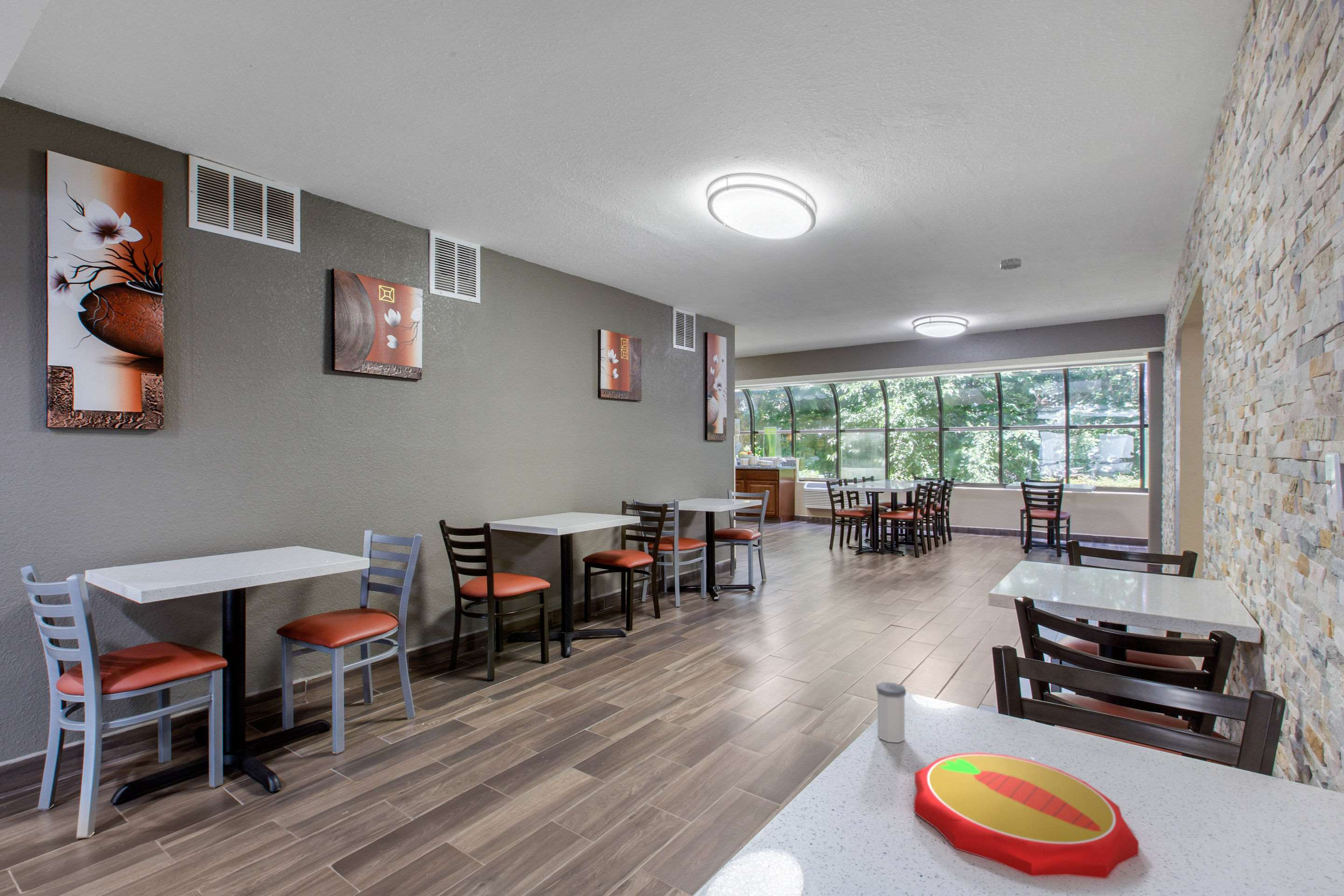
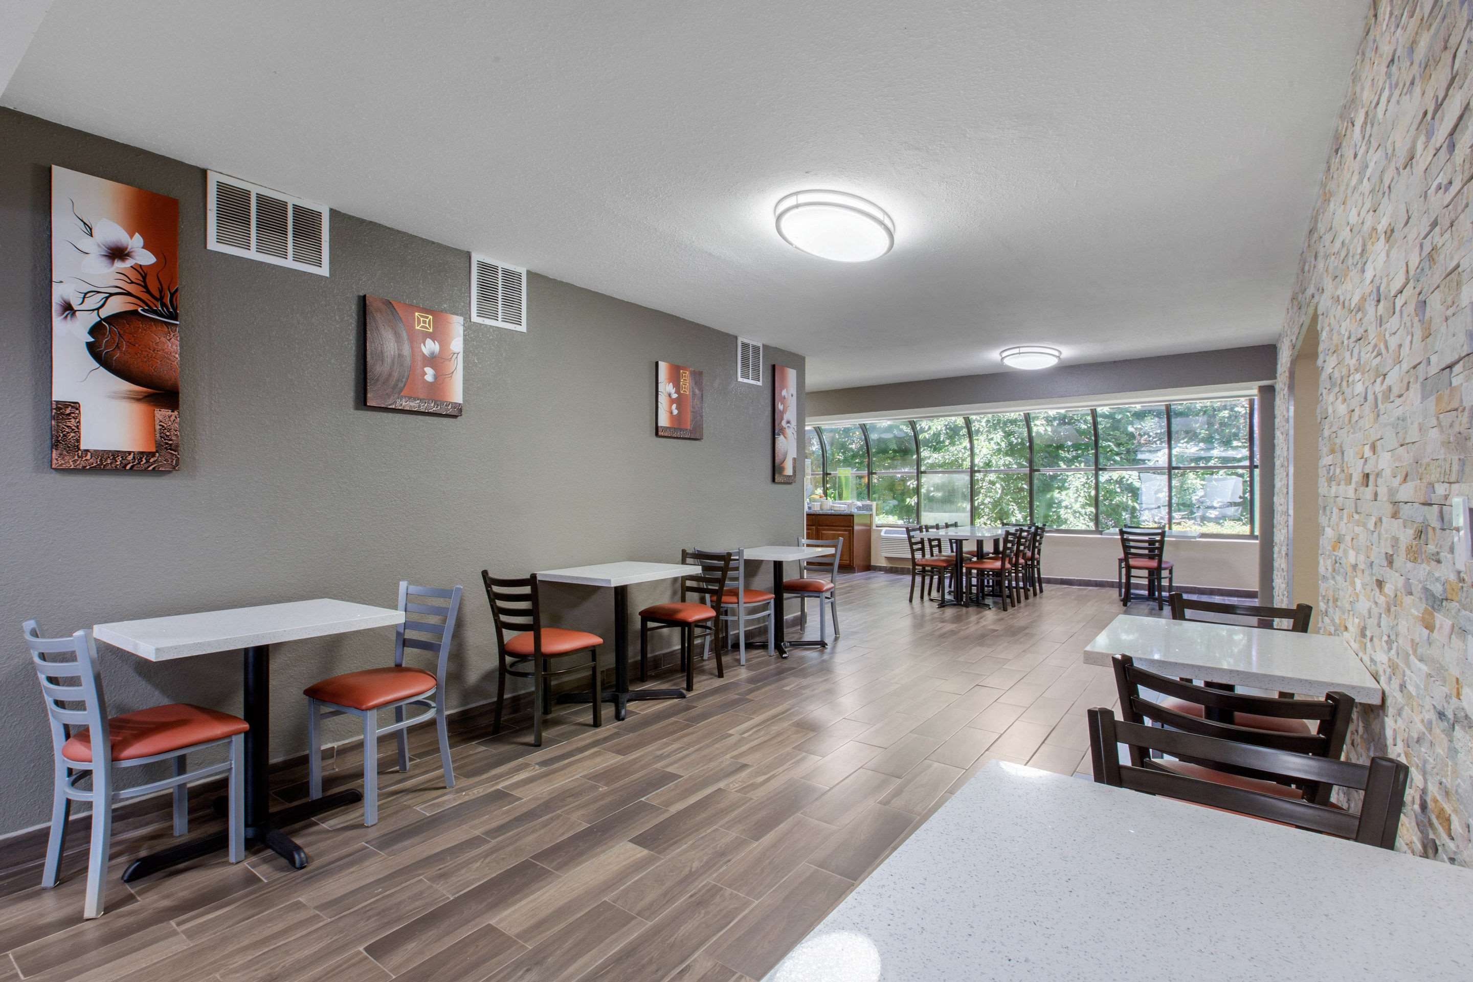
- salt shaker (891, 712)
- smoke detector (1010, 263)
- plate (1015, 801)
